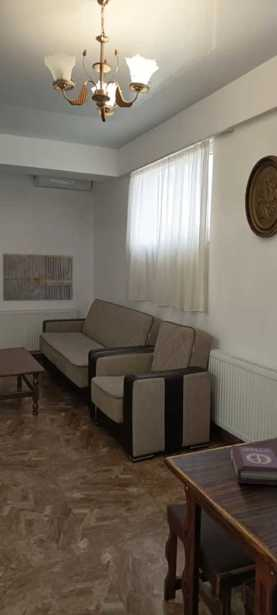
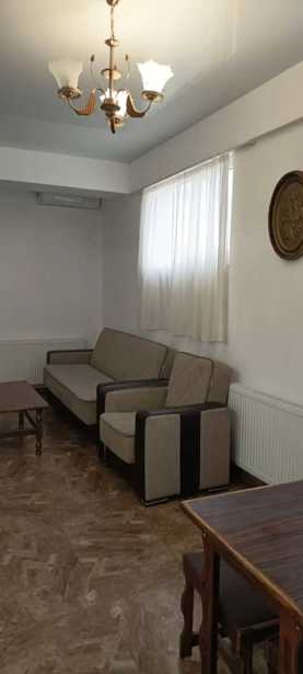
- book (256, 463)
- wall art (38, 277)
